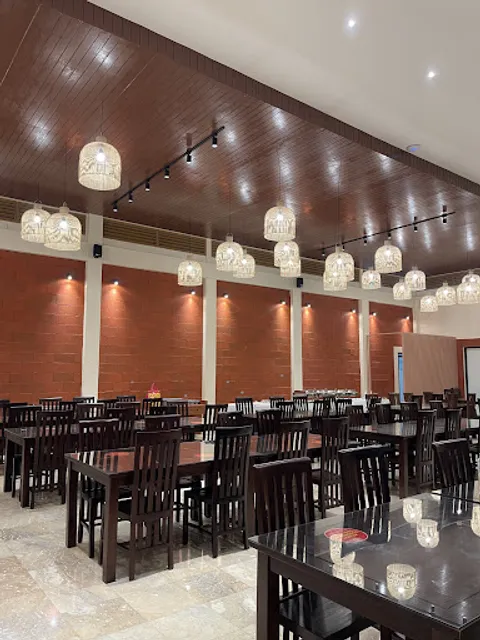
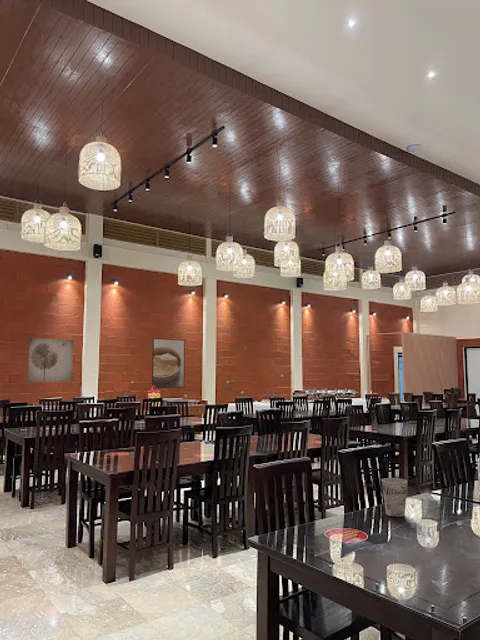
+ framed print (168, 363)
+ cup (394, 497)
+ wall art (51, 360)
